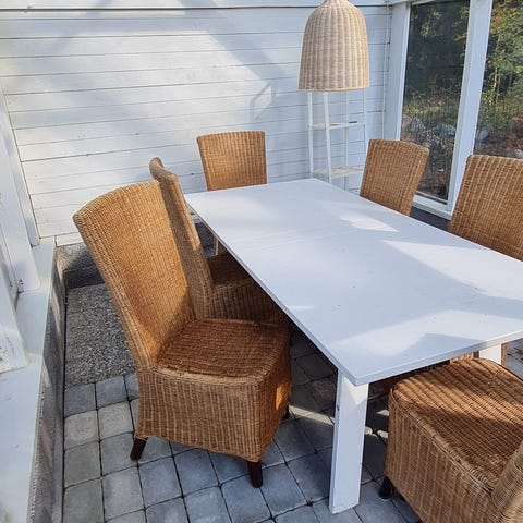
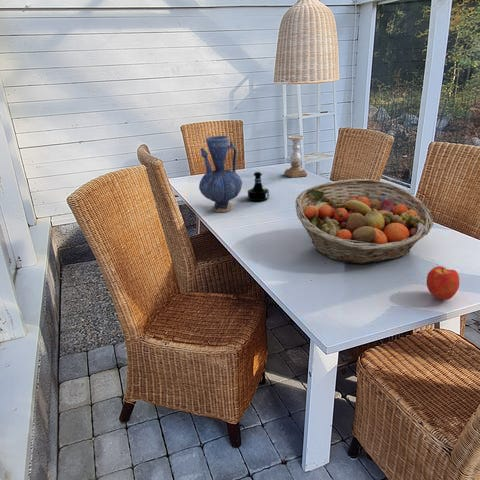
+ tequila bottle (258, 185)
+ candle holder (295, 156)
+ apple (443, 282)
+ fruit basket (361, 219)
+ vase (220, 174)
